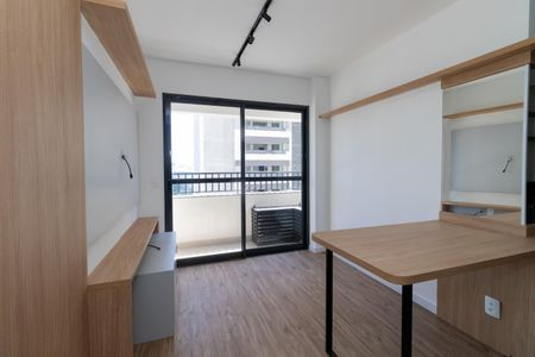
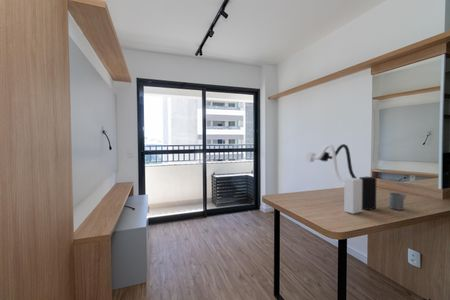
+ wall sconce (336, 173)
+ mug (398, 200)
